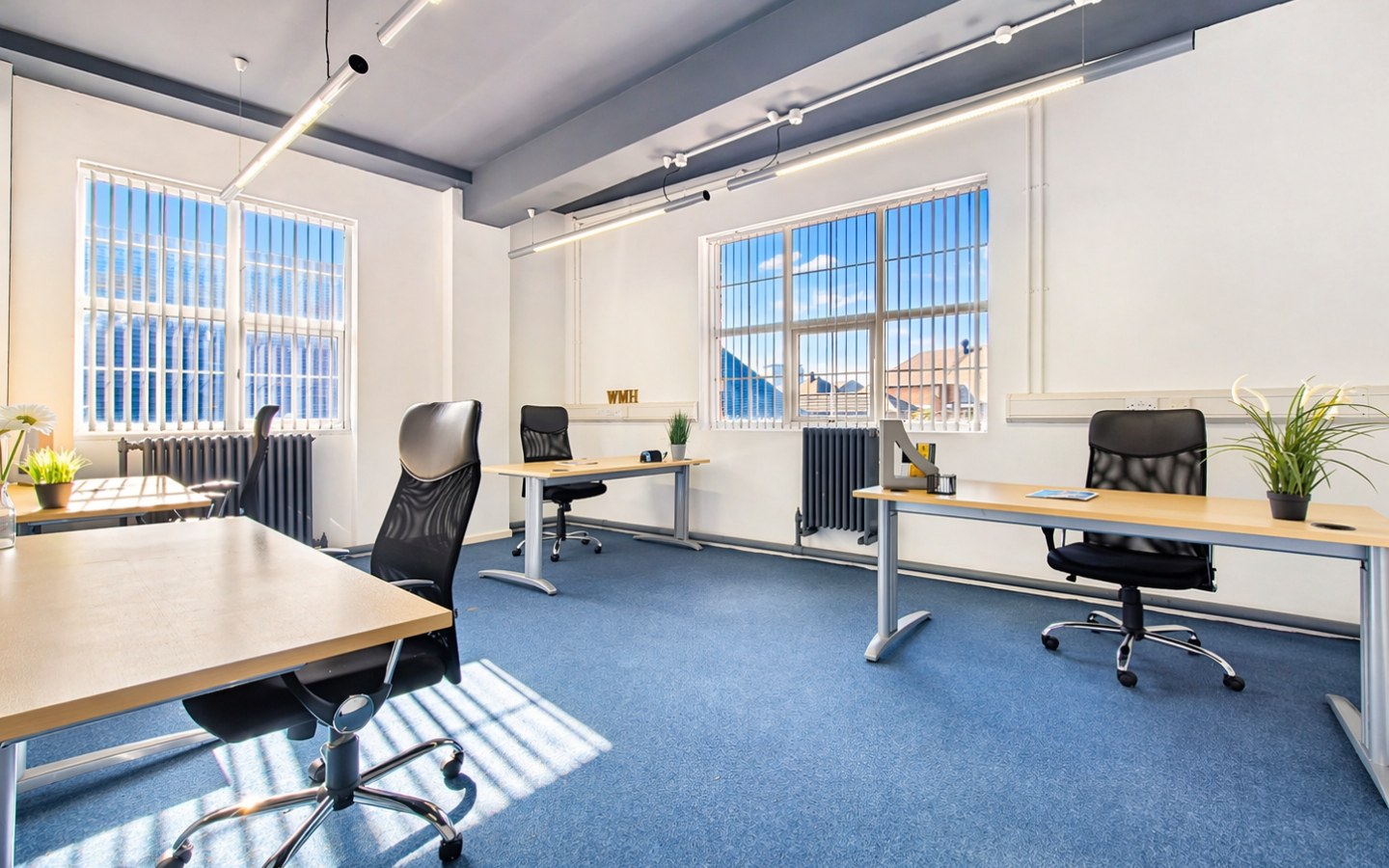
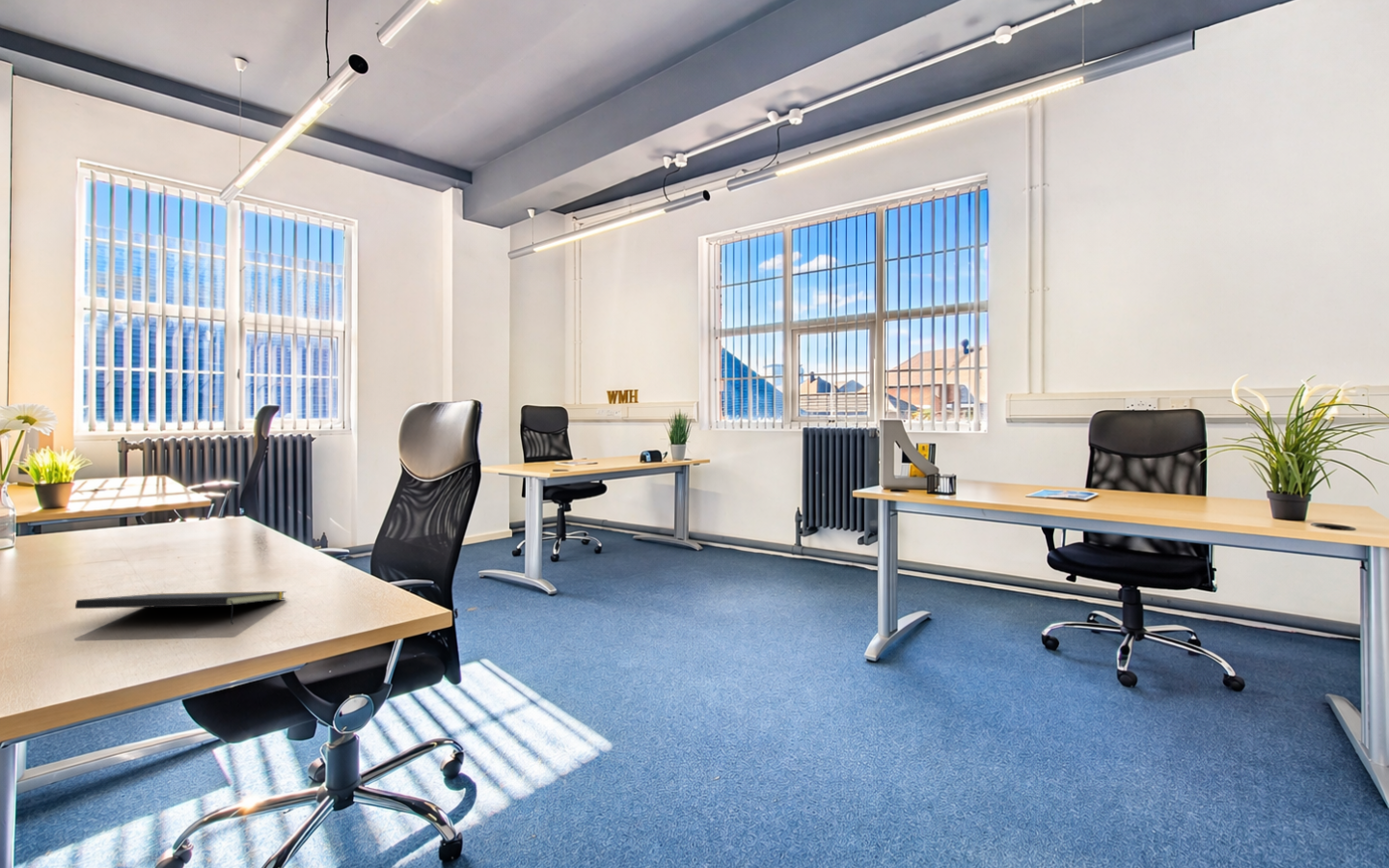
+ notepad (189, 599)
